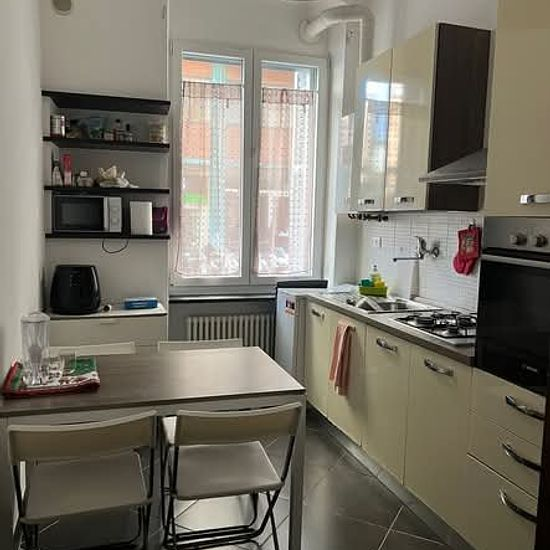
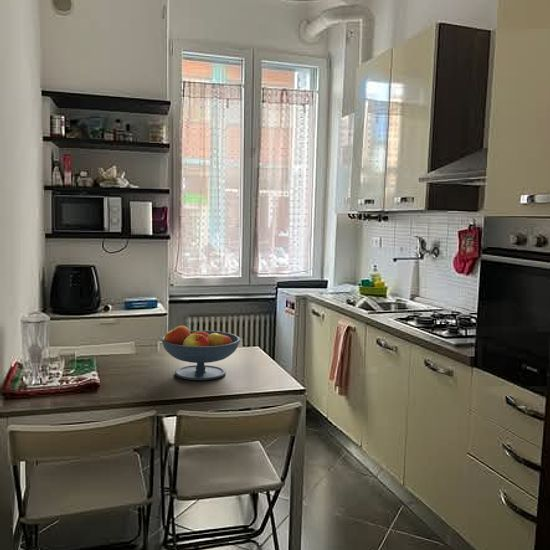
+ fruit bowl (200, 349)
